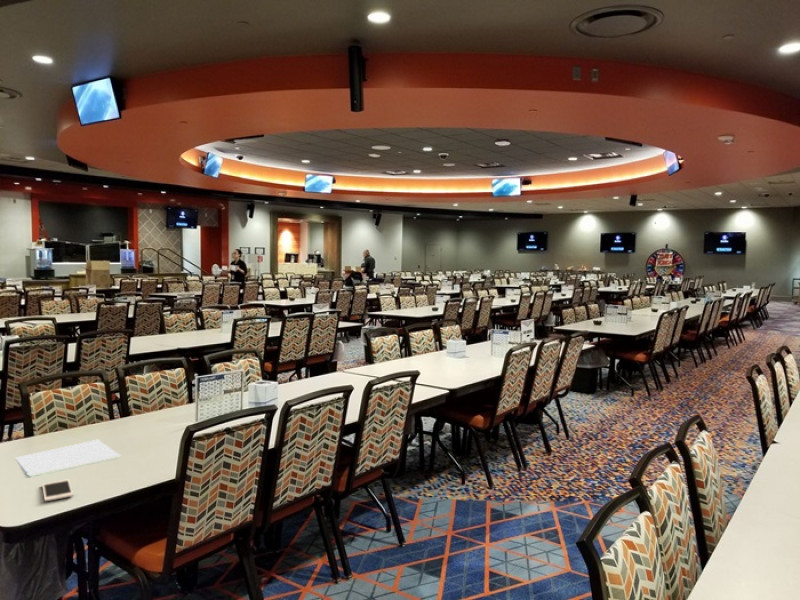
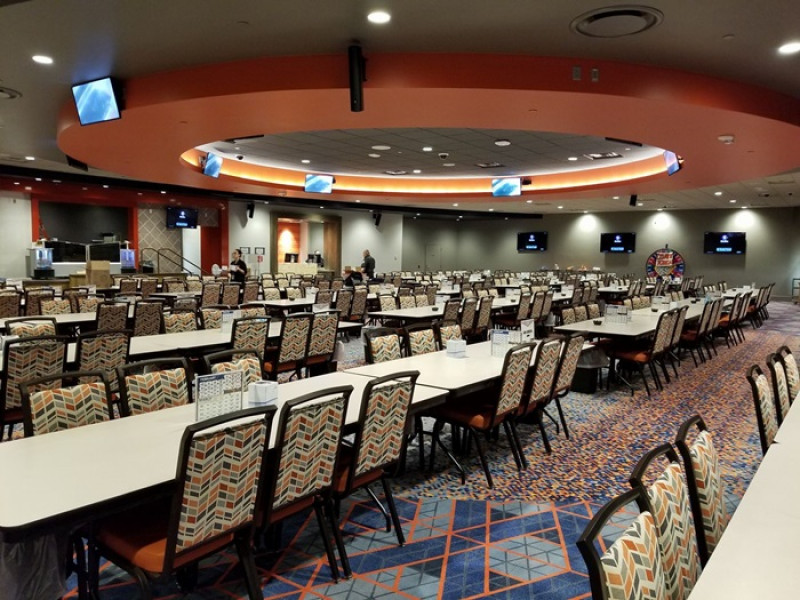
- cell phone (57, 489)
- paper sheet (66, 455)
